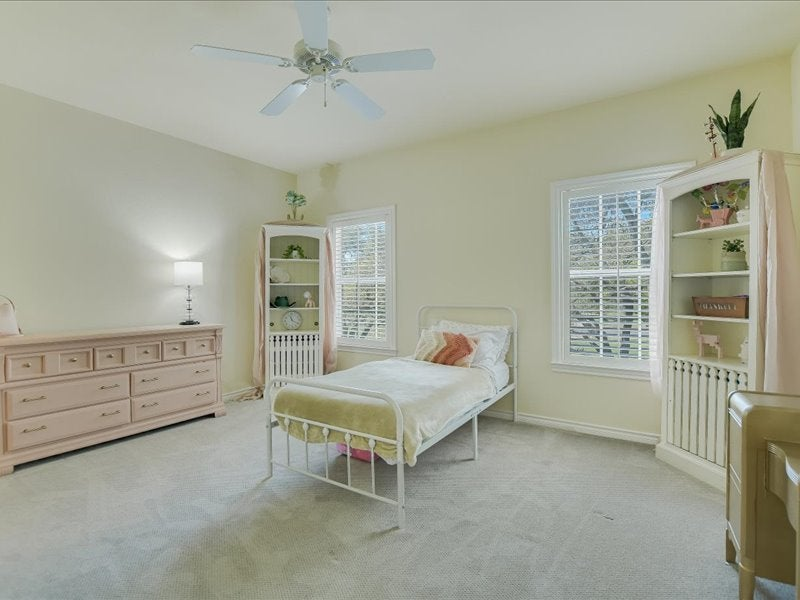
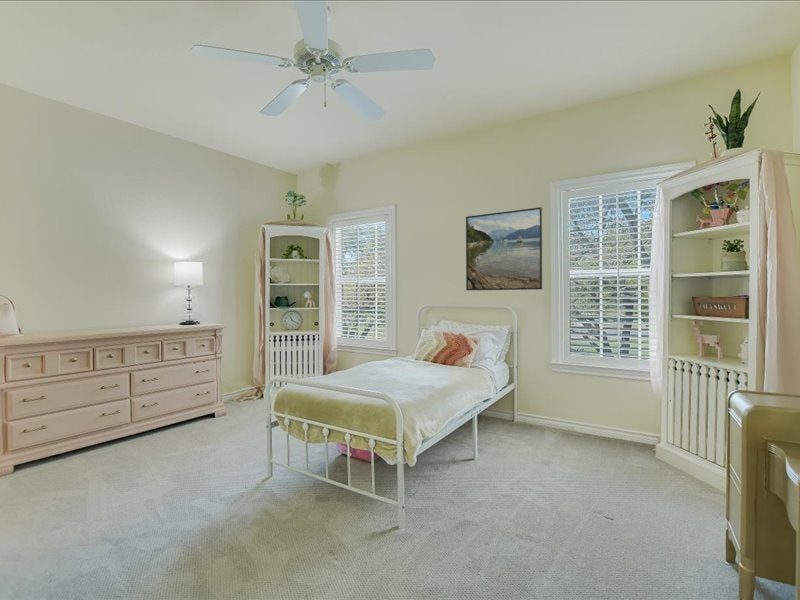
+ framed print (502, 251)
